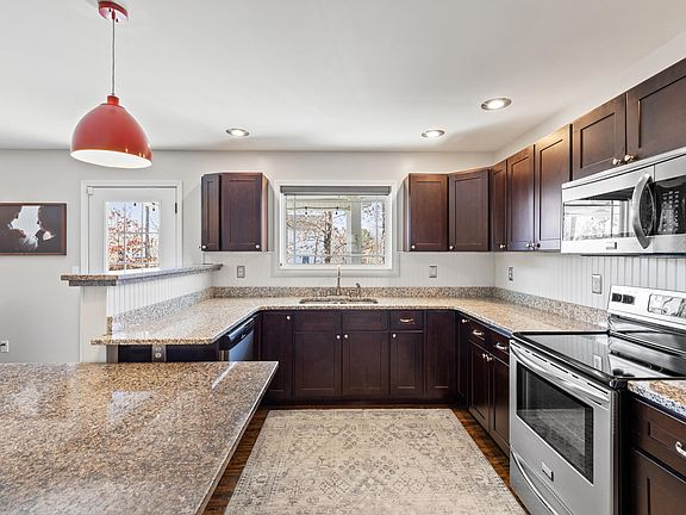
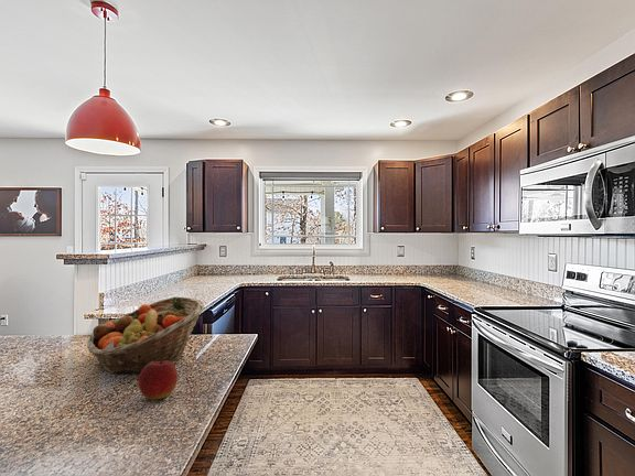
+ fruit basket (148, 331)
+ apple (158, 379)
